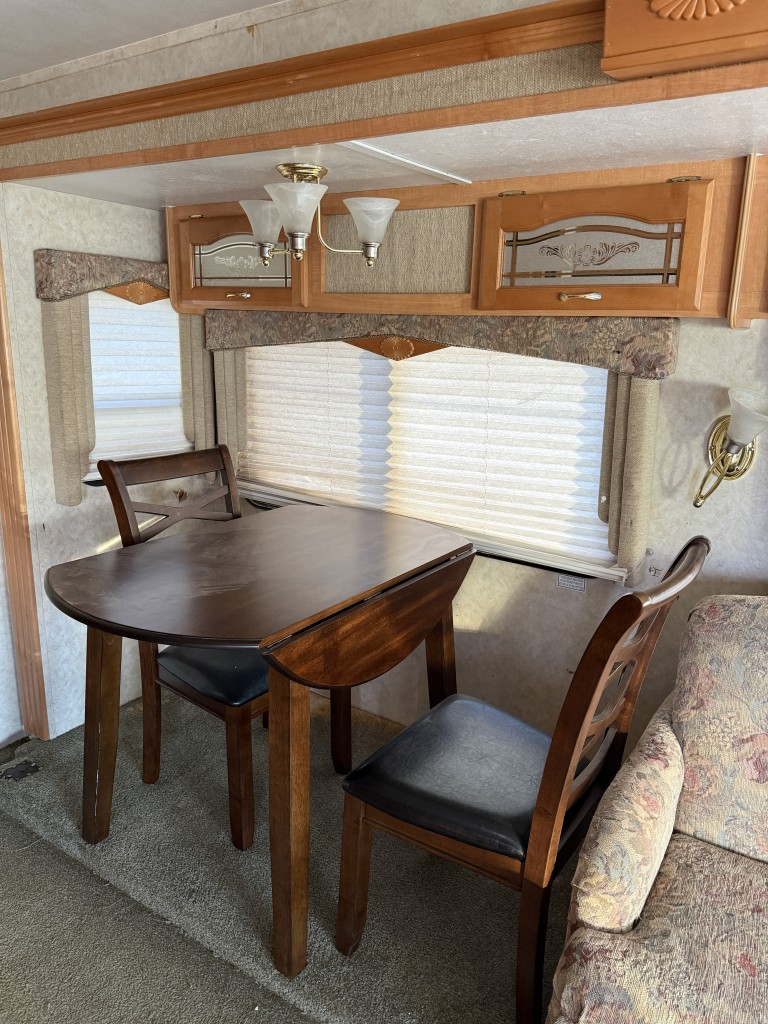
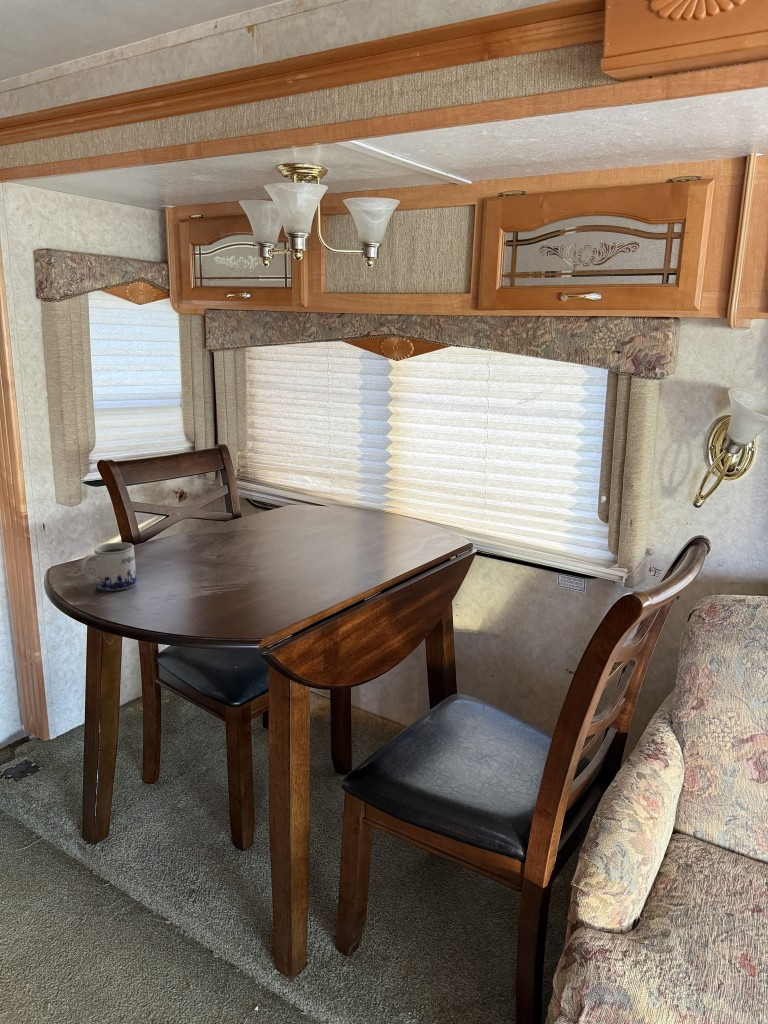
+ mug (111, 567)
